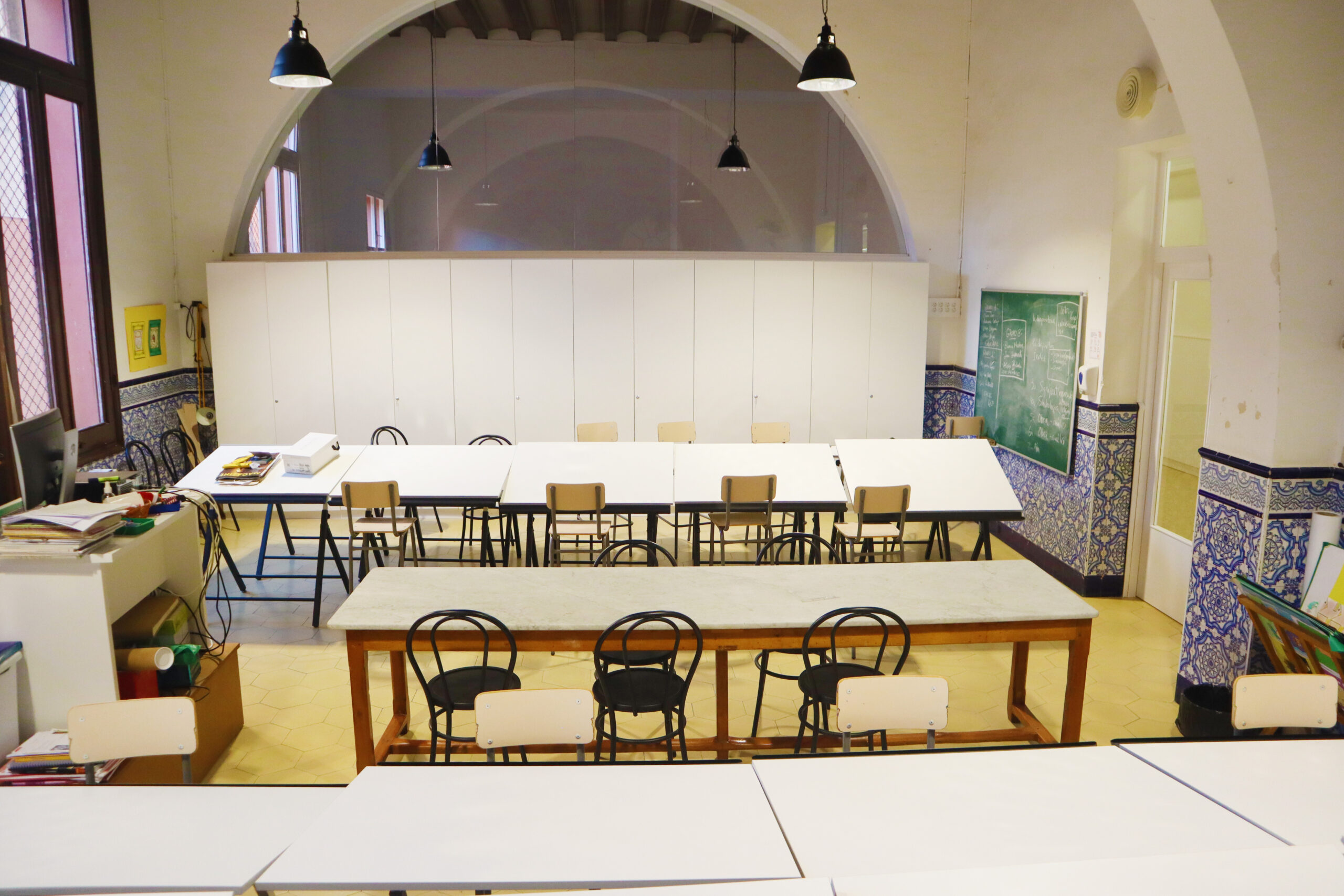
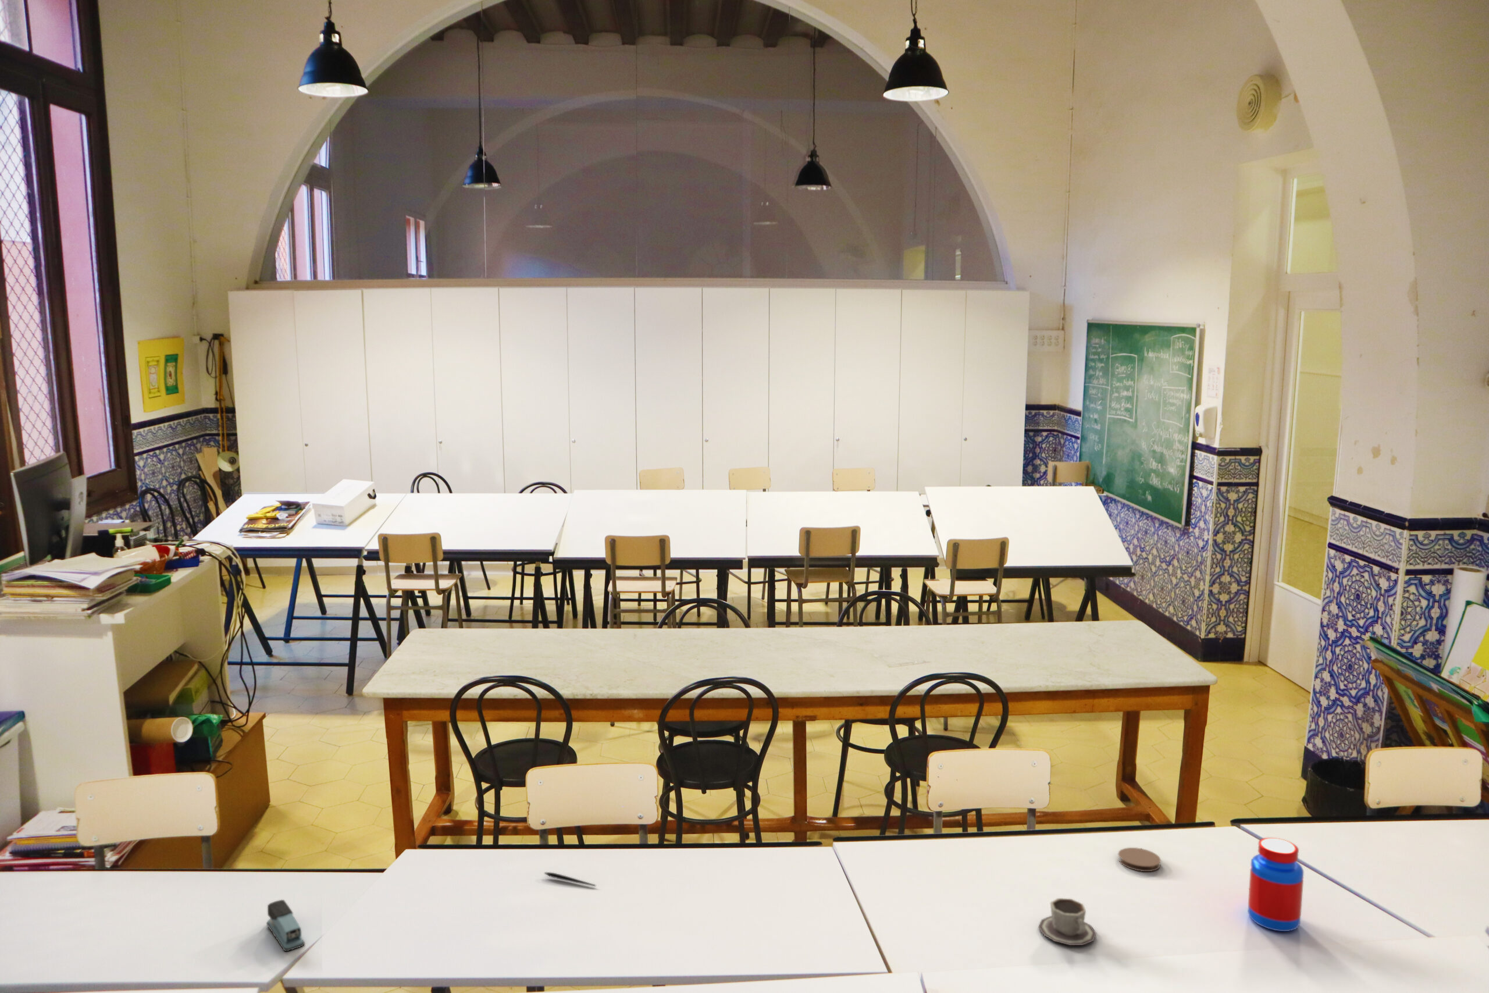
+ jar (1275, 883)
+ cup (1067, 920)
+ coaster (1139, 859)
+ pen (569, 879)
+ stapler (285, 922)
